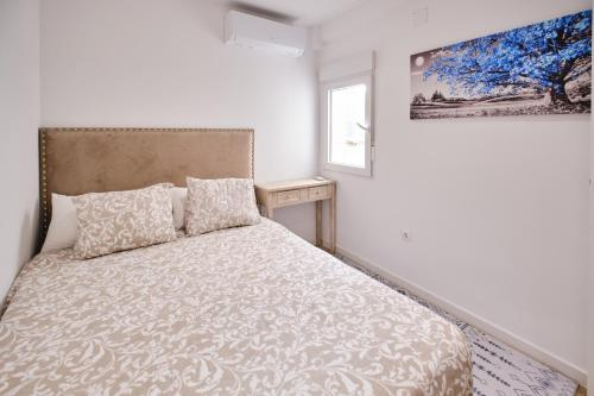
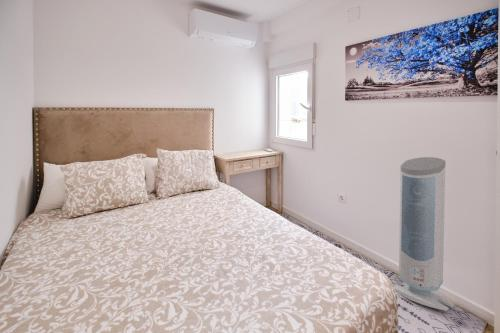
+ air purifier (420, 226)
